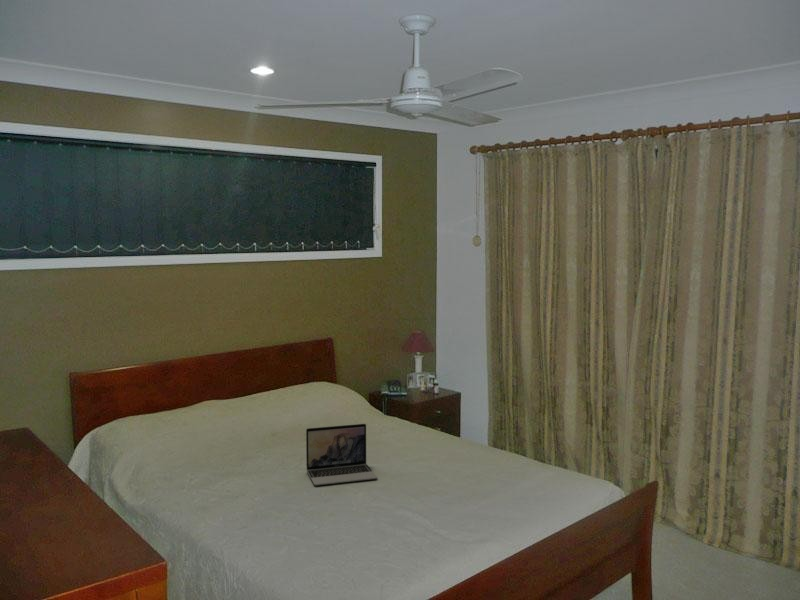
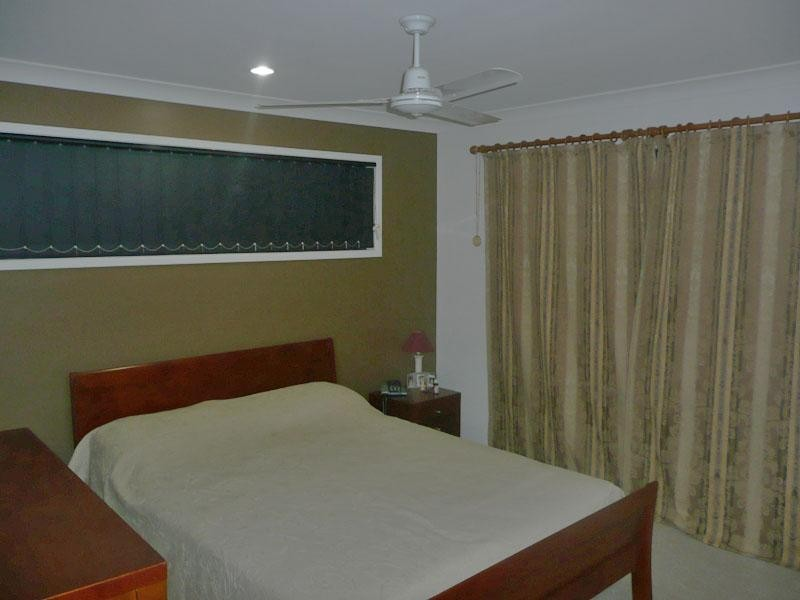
- laptop (341, 453)
